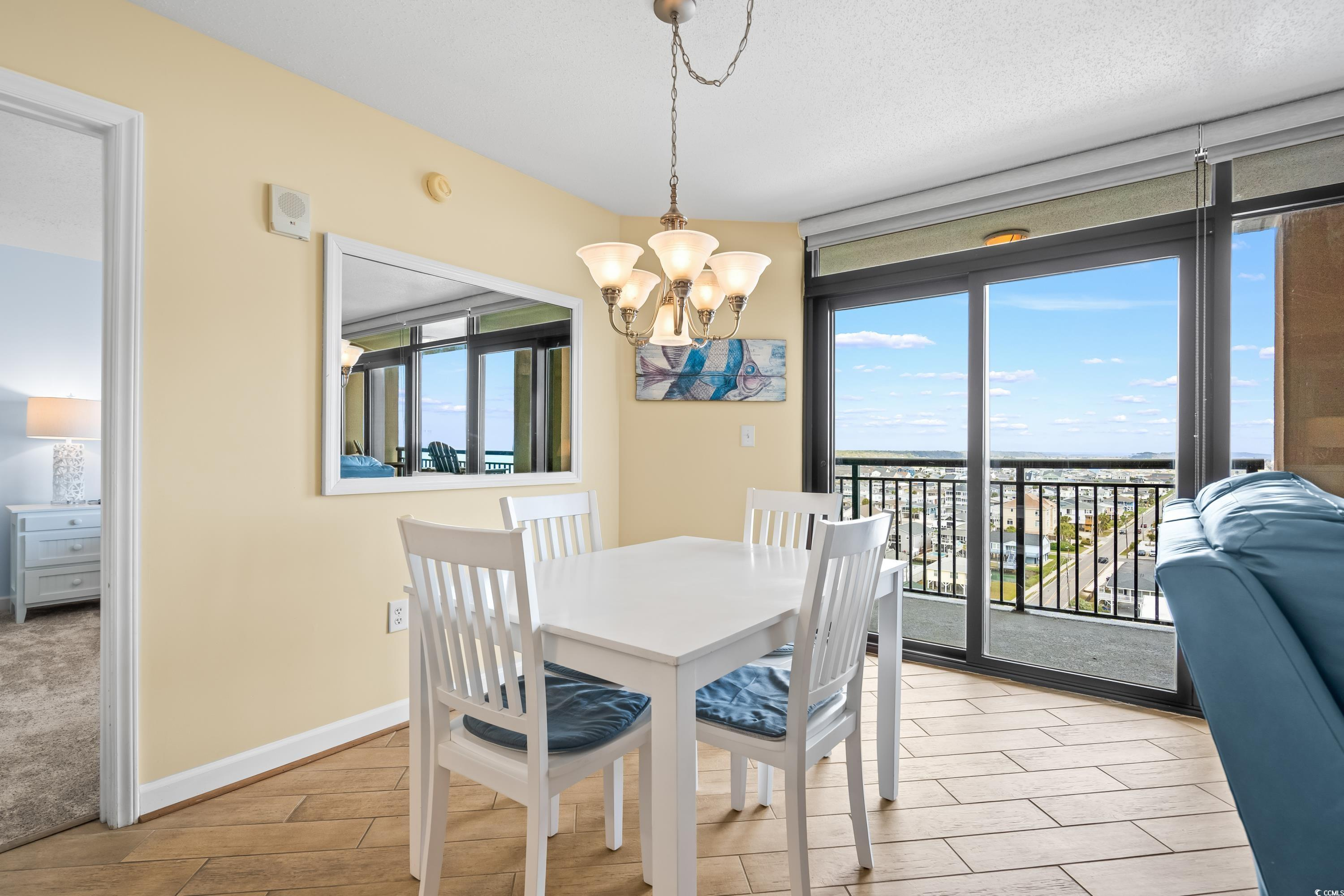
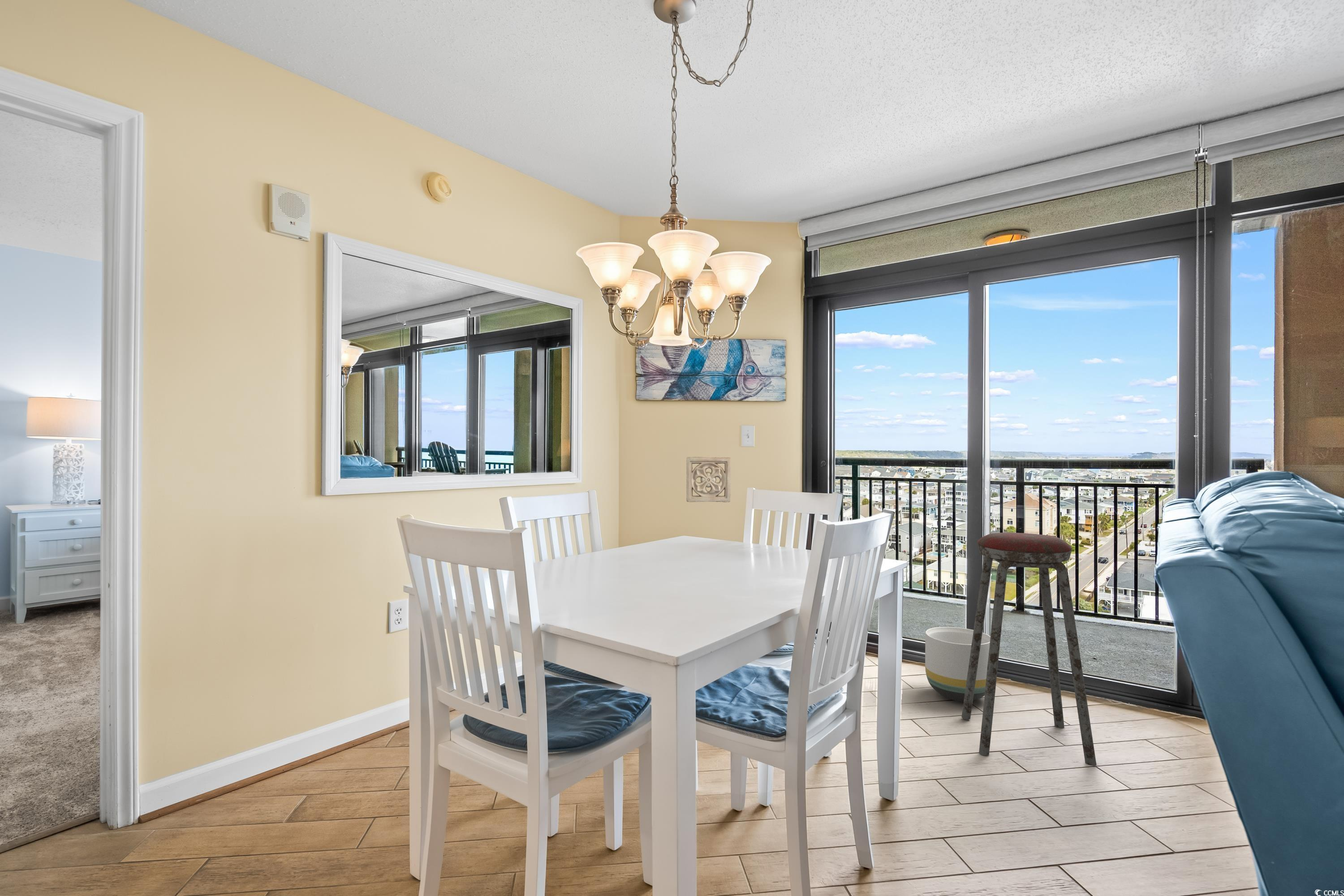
+ music stool (1045, 633)
+ planter (958, 666)
+ wall ornament (708, 480)
